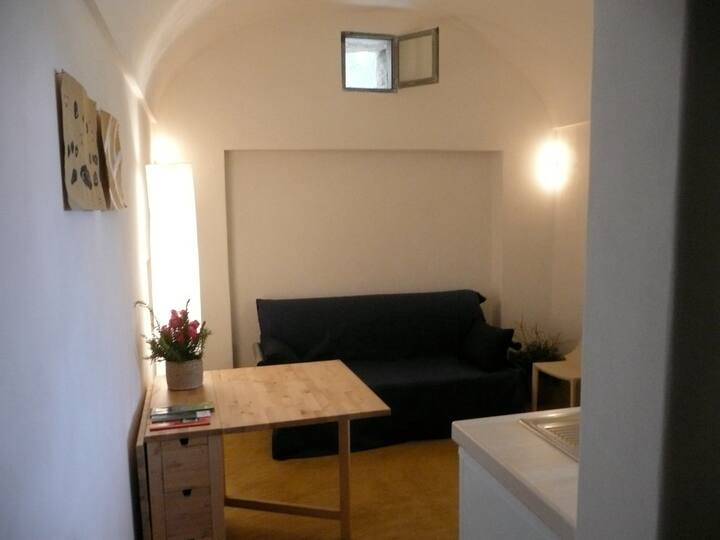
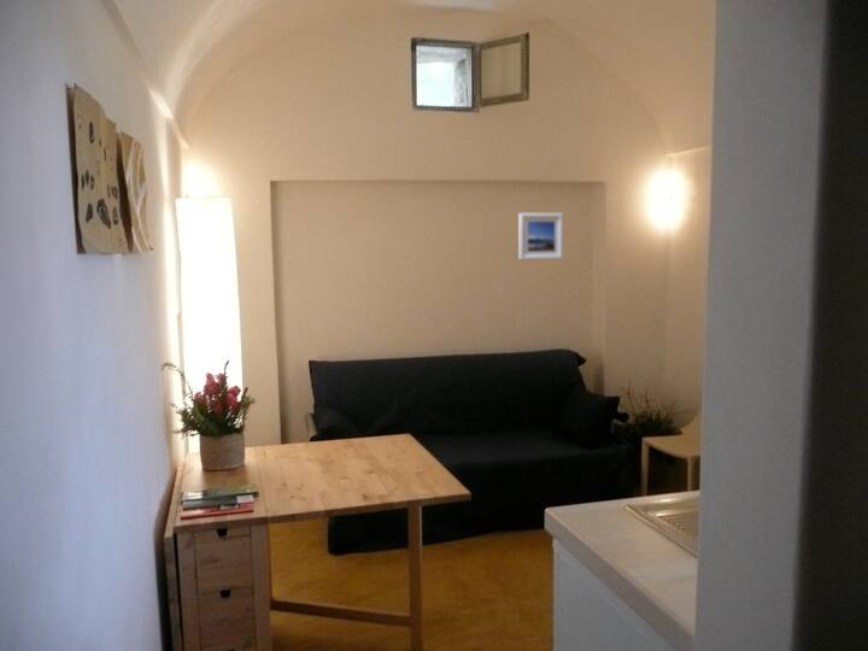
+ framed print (540, 236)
